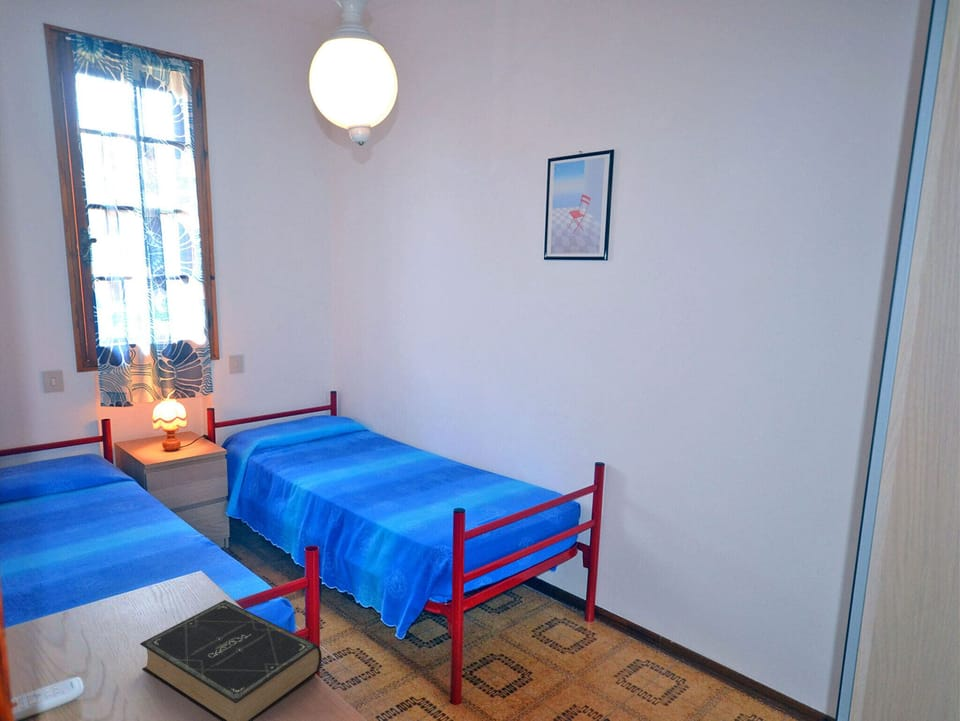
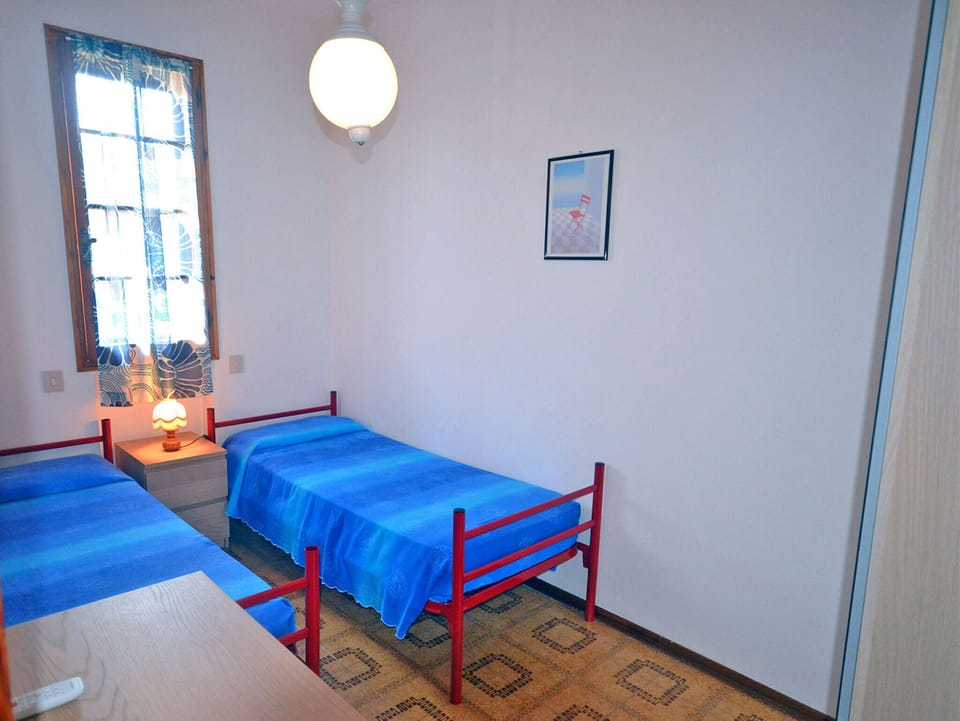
- book (231, 656)
